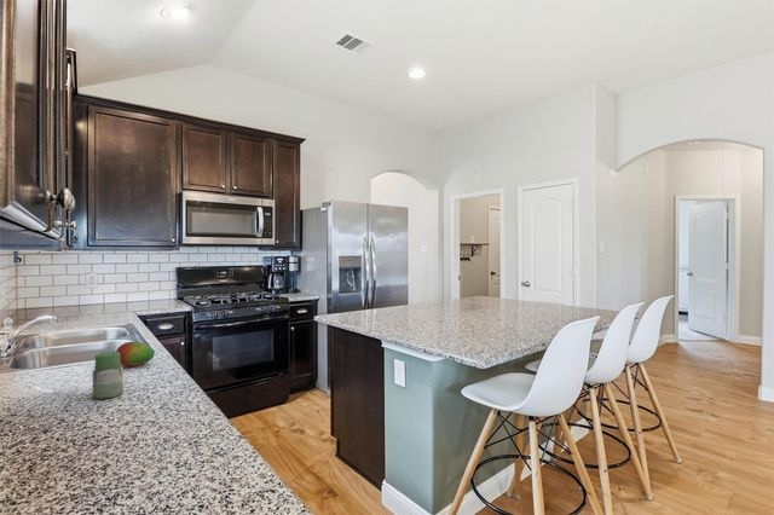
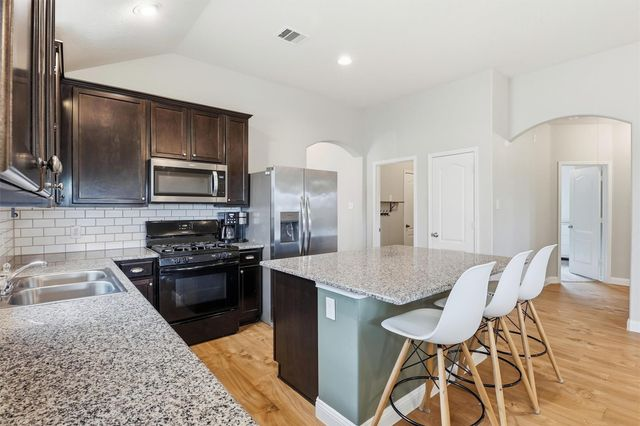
- fruit (134, 353)
- jar (108, 374)
